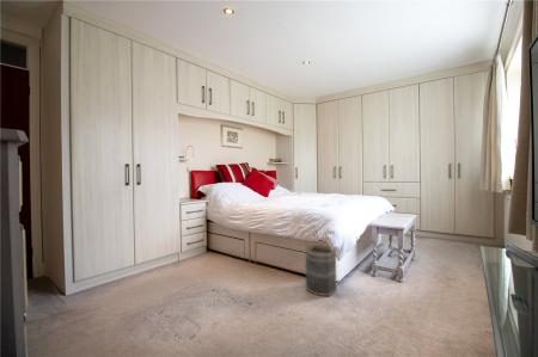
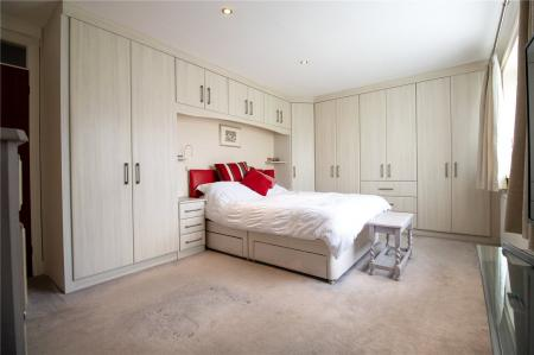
- basket (320, 259)
